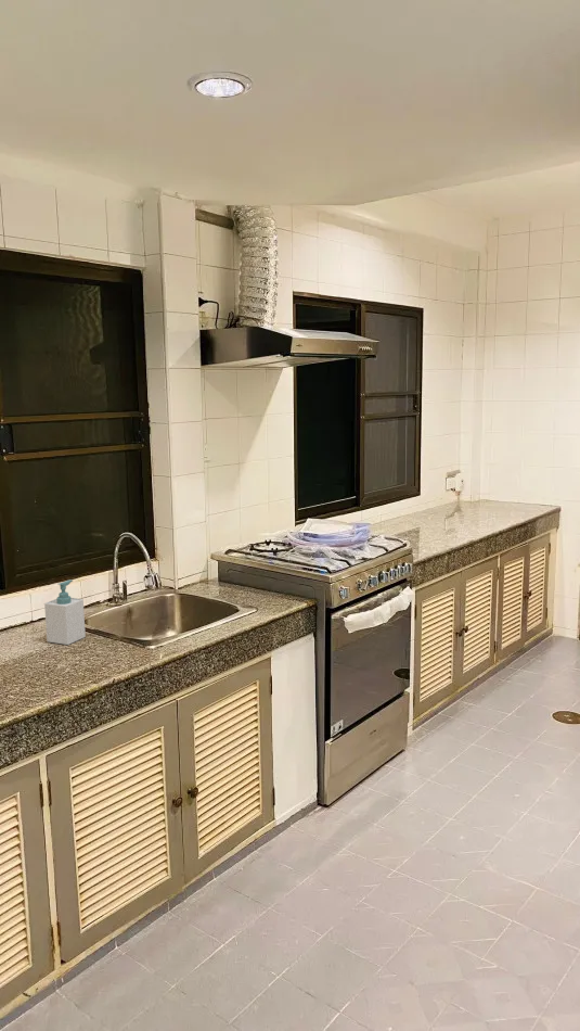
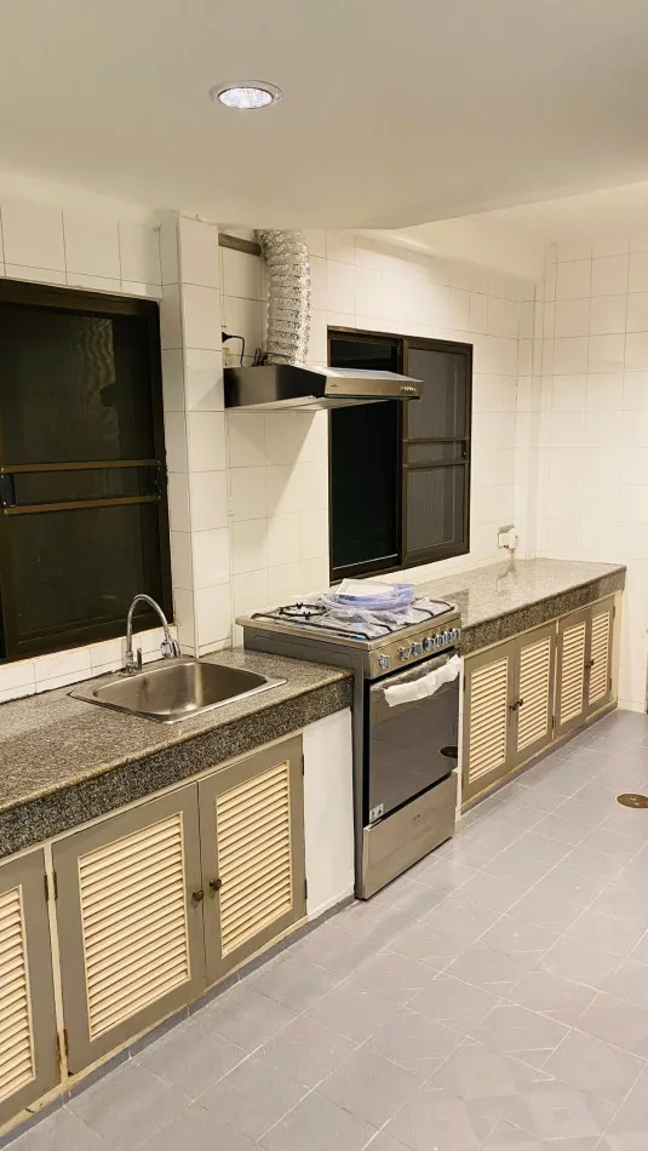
- soap bottle (64, 611)
